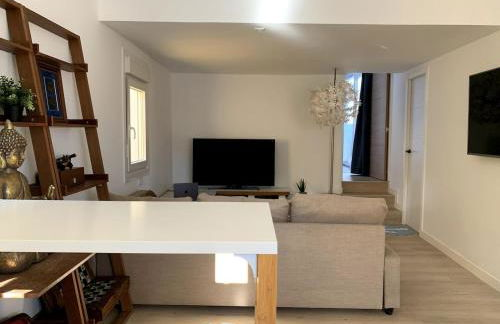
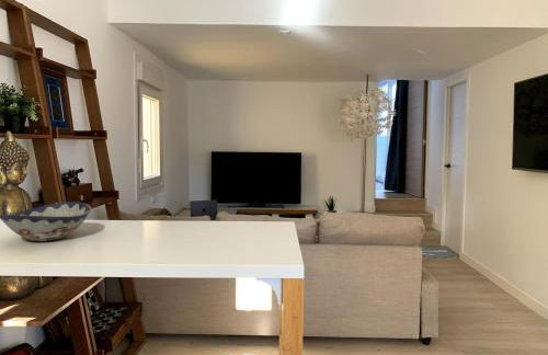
+ decorative bowl (47, 222)
